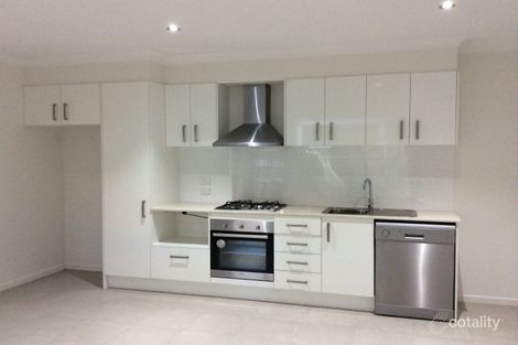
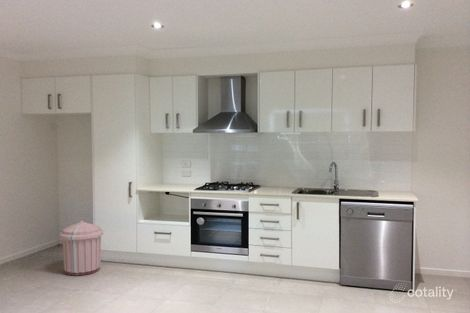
+ trash can (82, 245)
